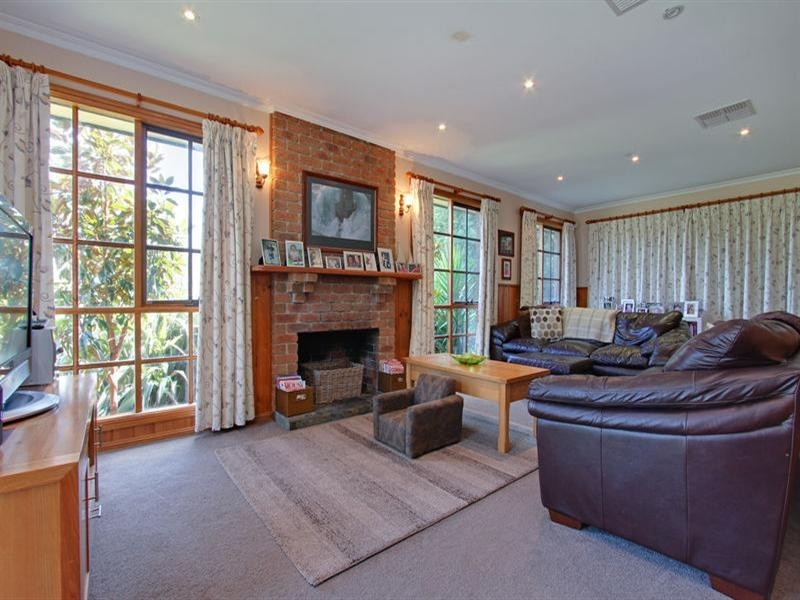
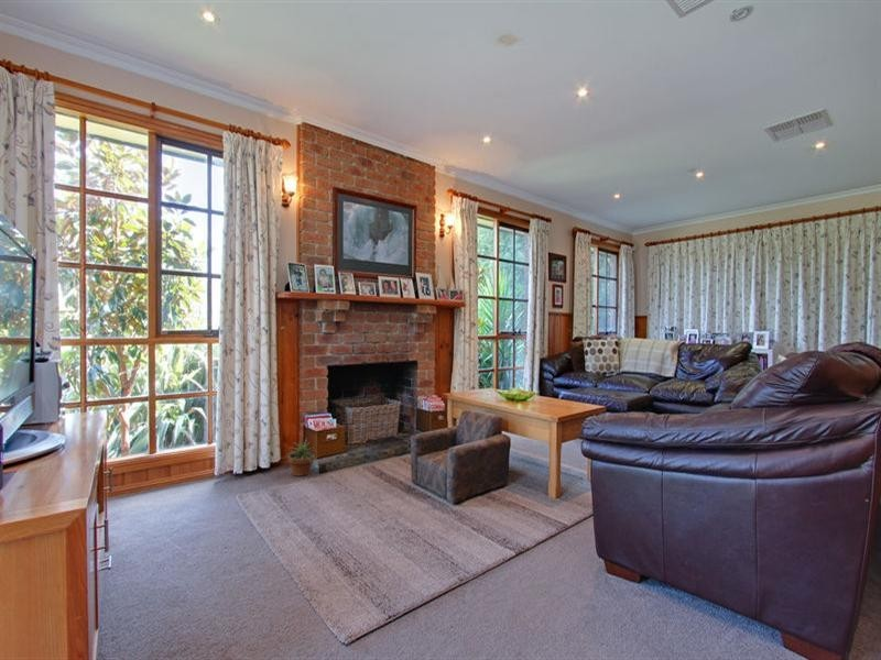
+ potted plant (302, 457)
